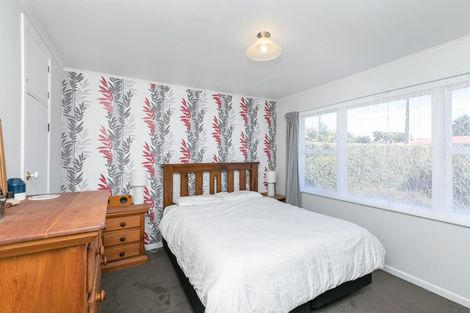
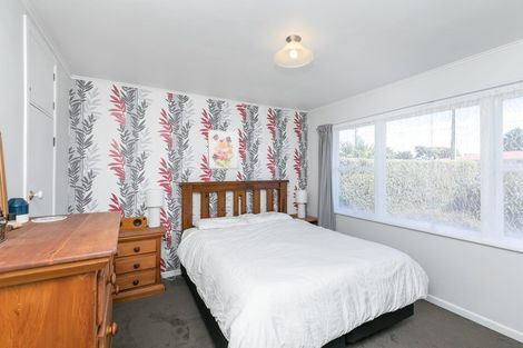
+ wall art (224, 150)
